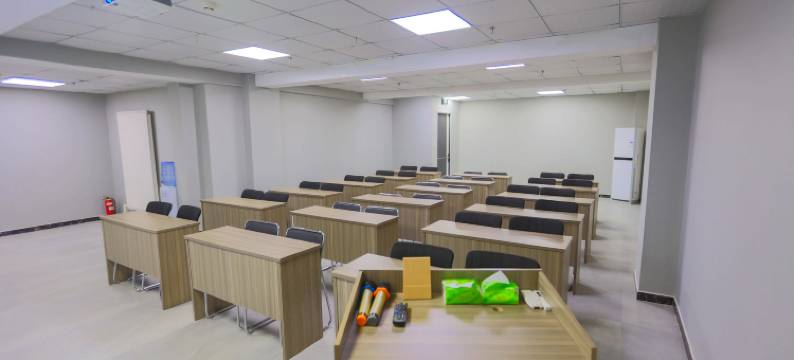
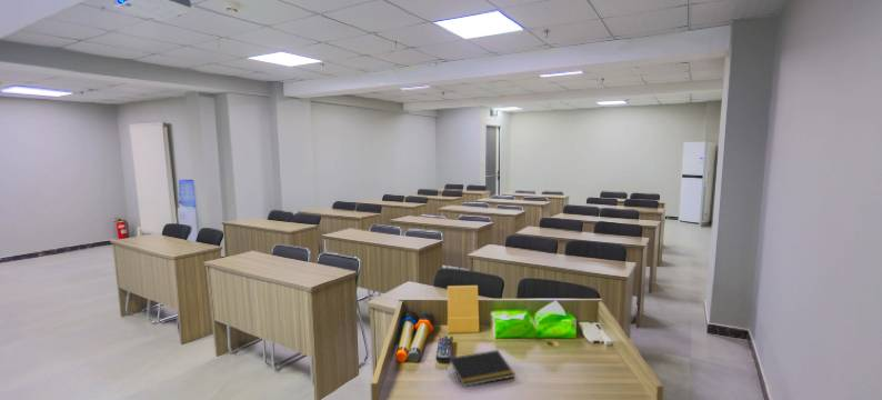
+ notepad (481, 367)
